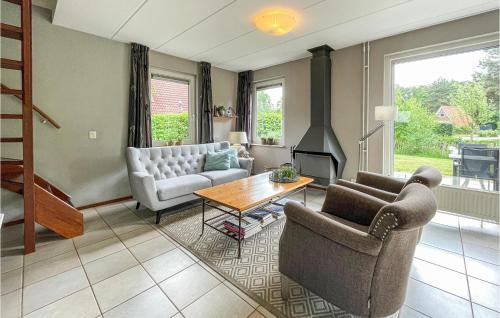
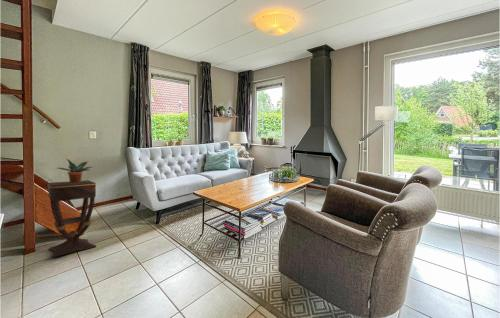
+ potted plant (75, 170)
+ side table (74, 217)
